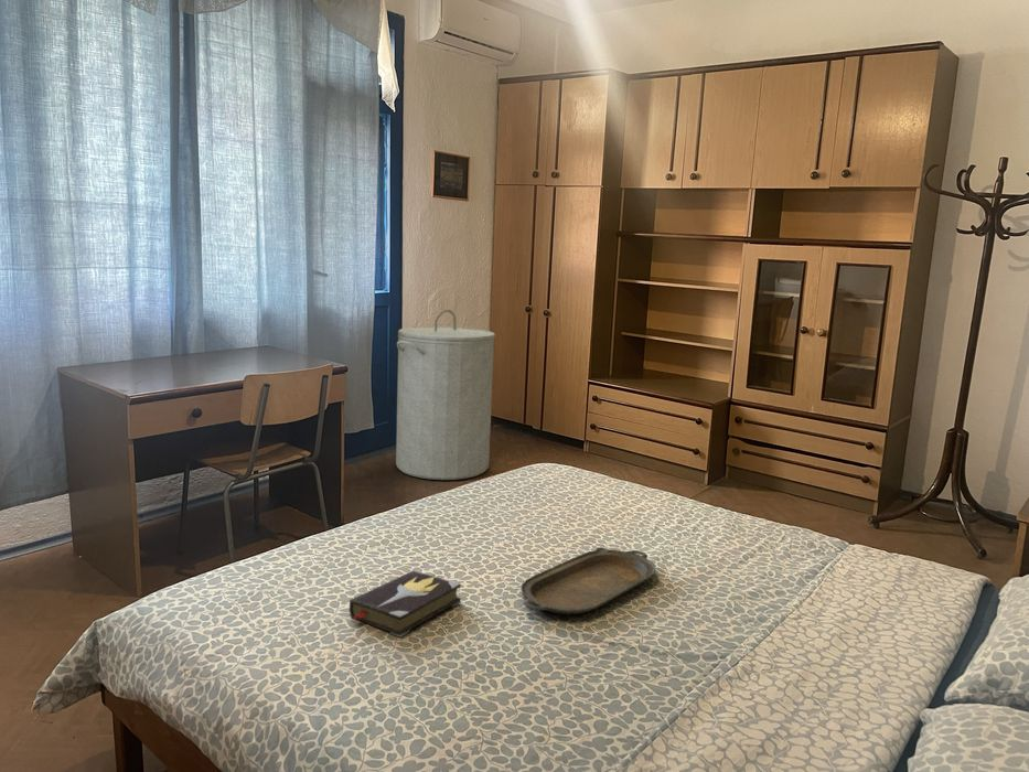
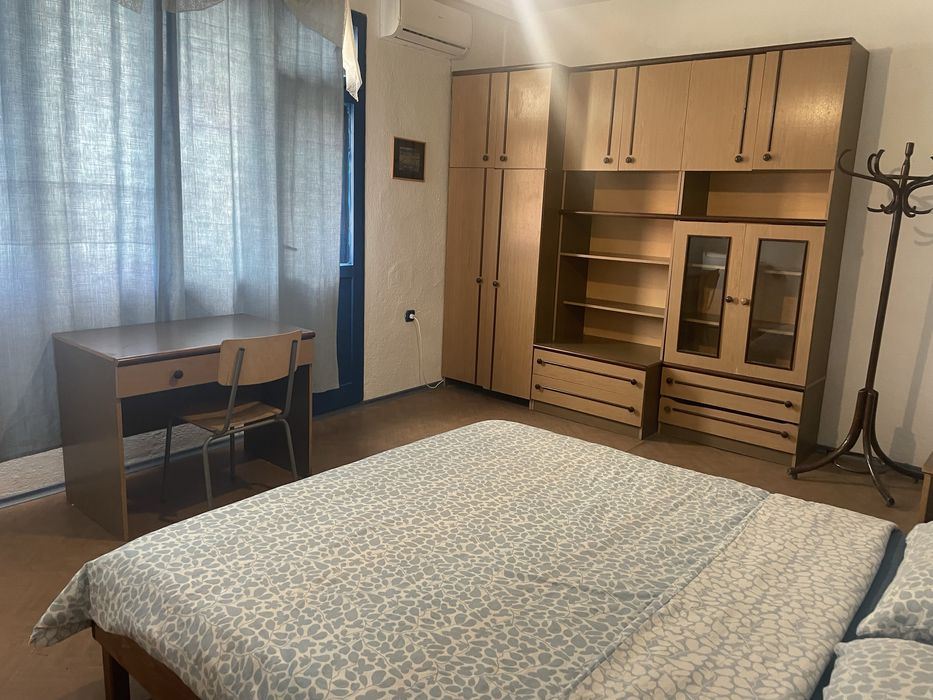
- serving tray (590, 581)
- hardback book (406, 599)
- laundry hamper (444, 388)
